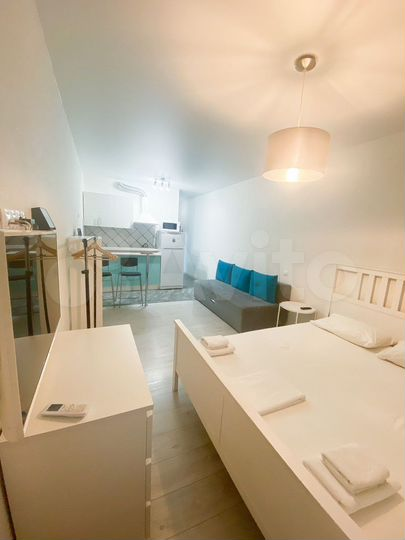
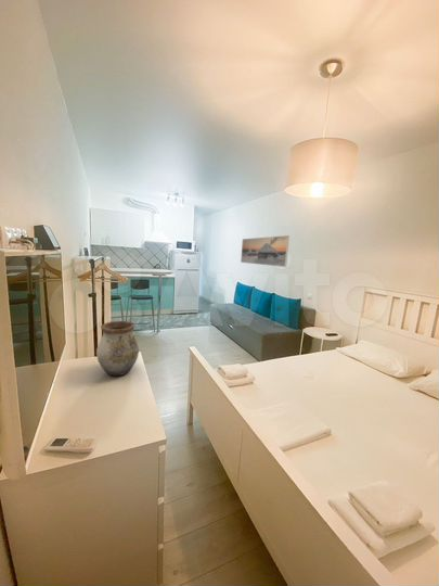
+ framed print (261, 251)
+ vase (118, 348)
